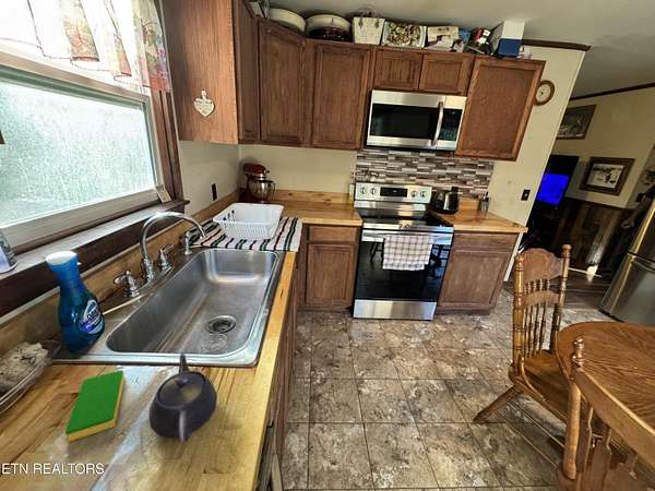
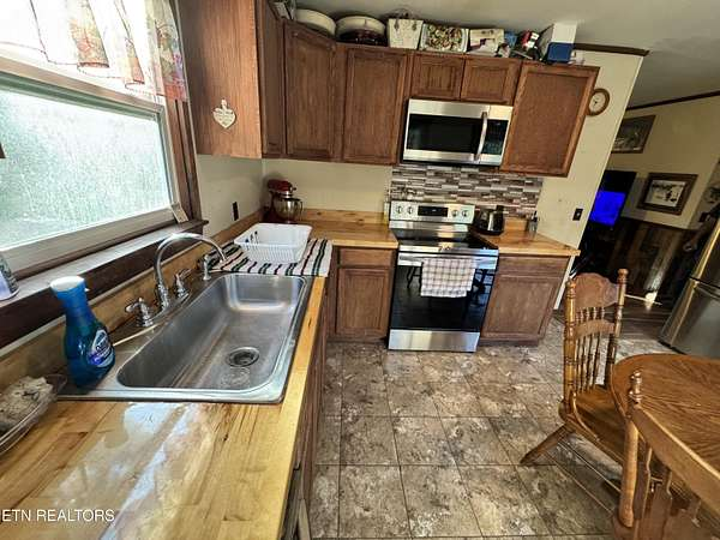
- teapot (183, 395)
- dish sponge (98, 402)
